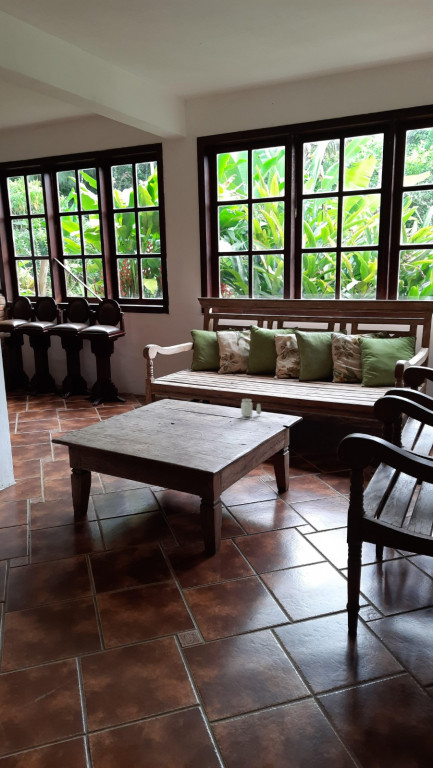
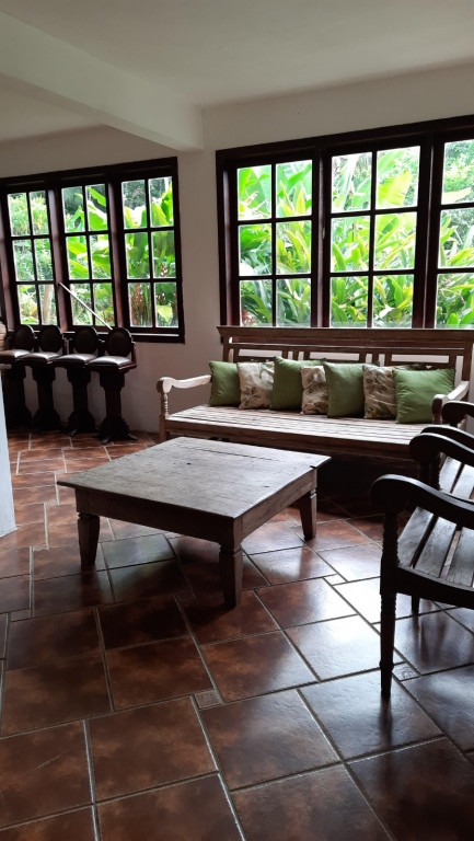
- candle (250, 407)
